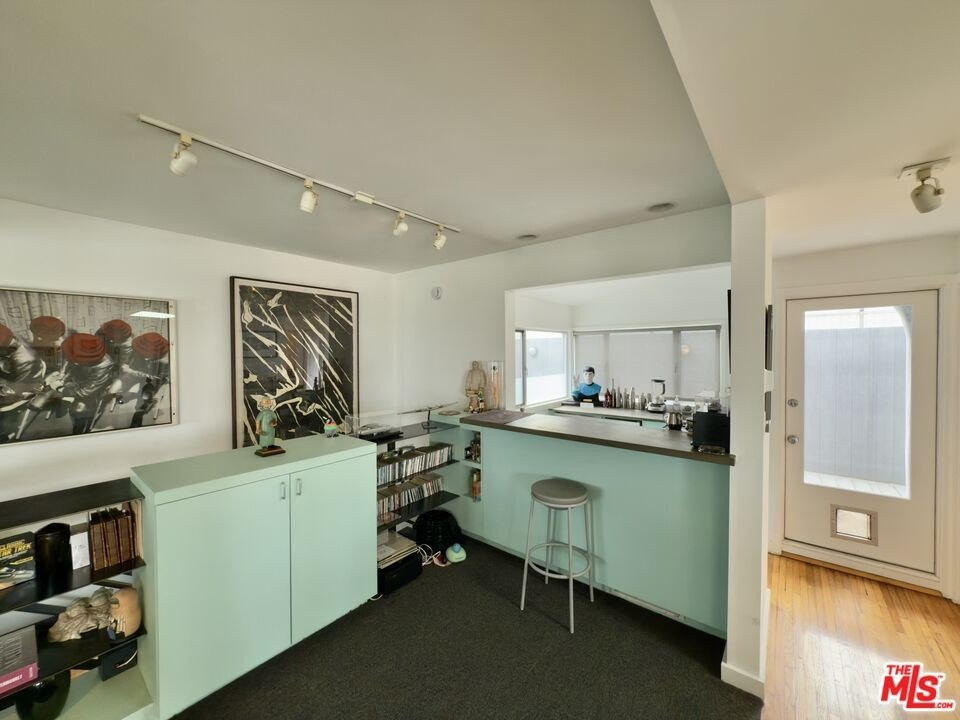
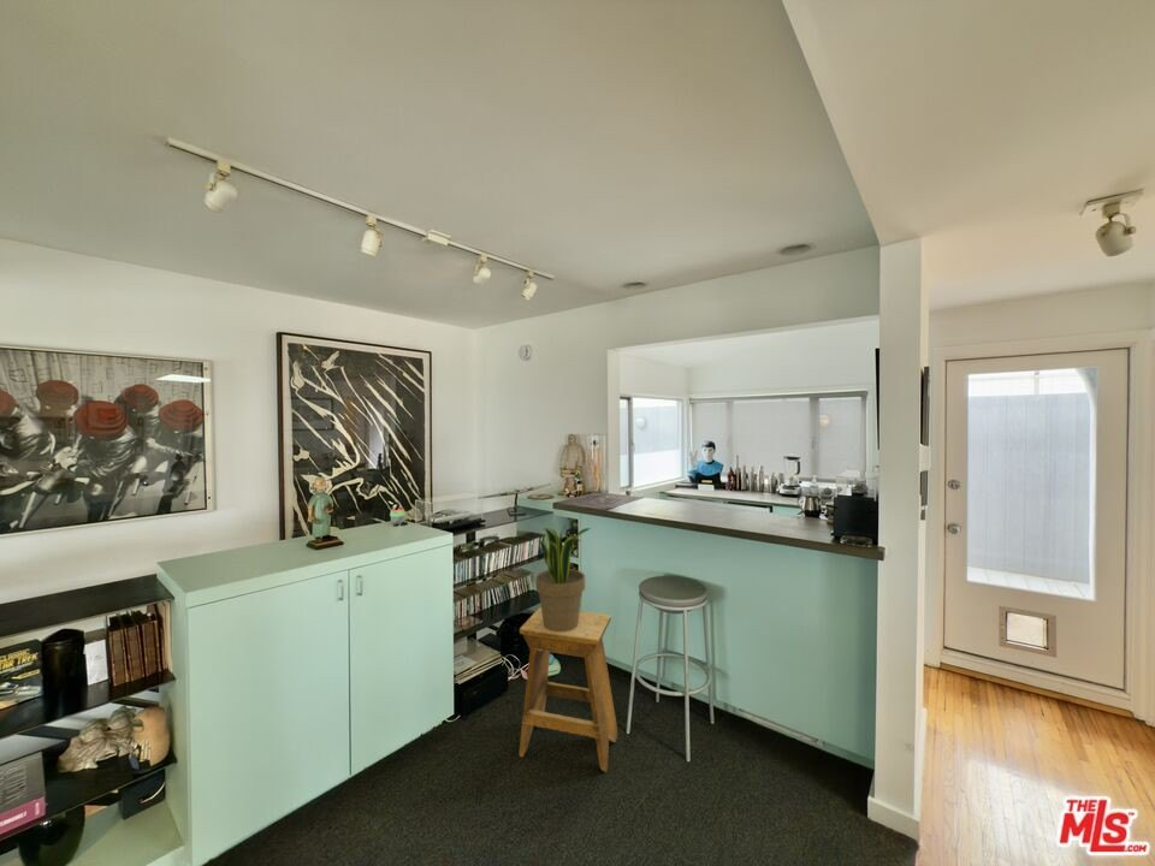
+ stool (569, 686)
+ potted plant (564, 573)
